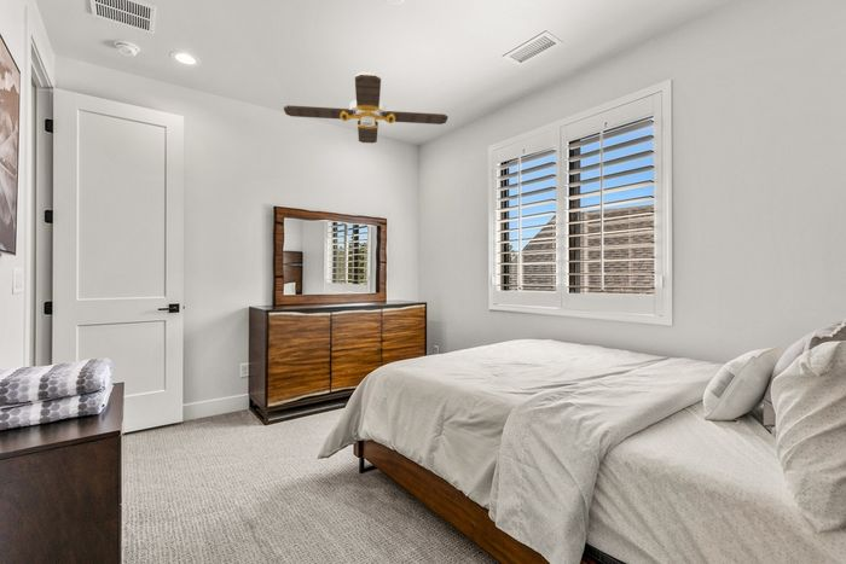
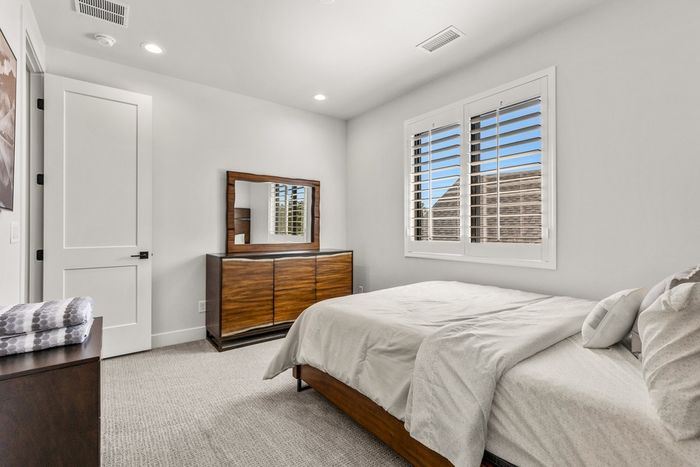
- ceiling fan (367, 100)
